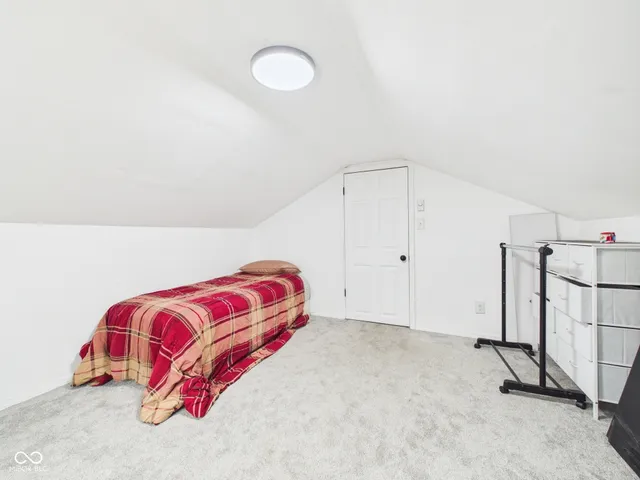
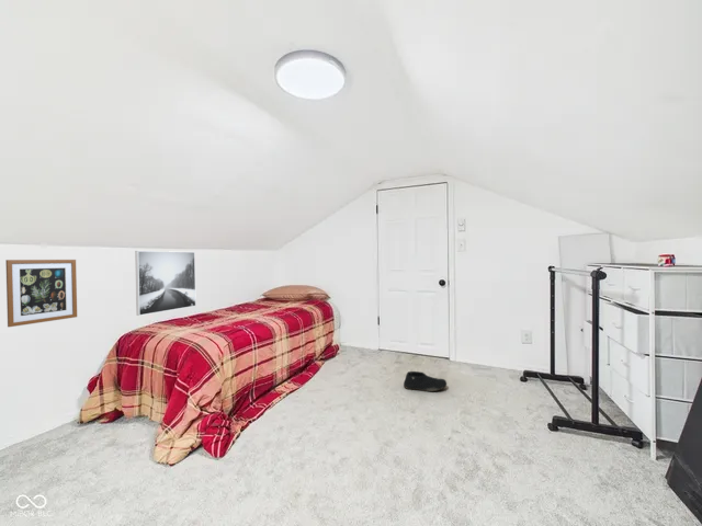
+ wall art (44, 290)
+ shoe (424, 380)
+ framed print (168, 281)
